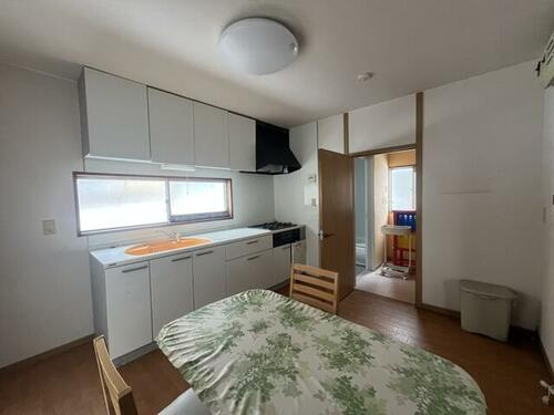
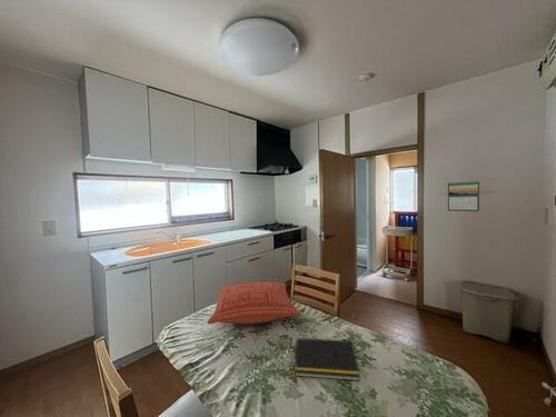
+ notepad (325, 357)
+ pillow (254, 299)
+ calendar (463, 196)
